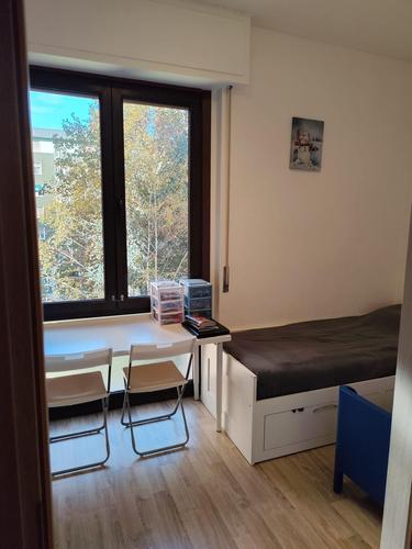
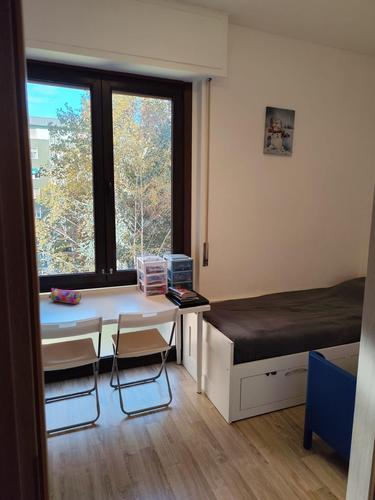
+ pencil case (65, 295)
